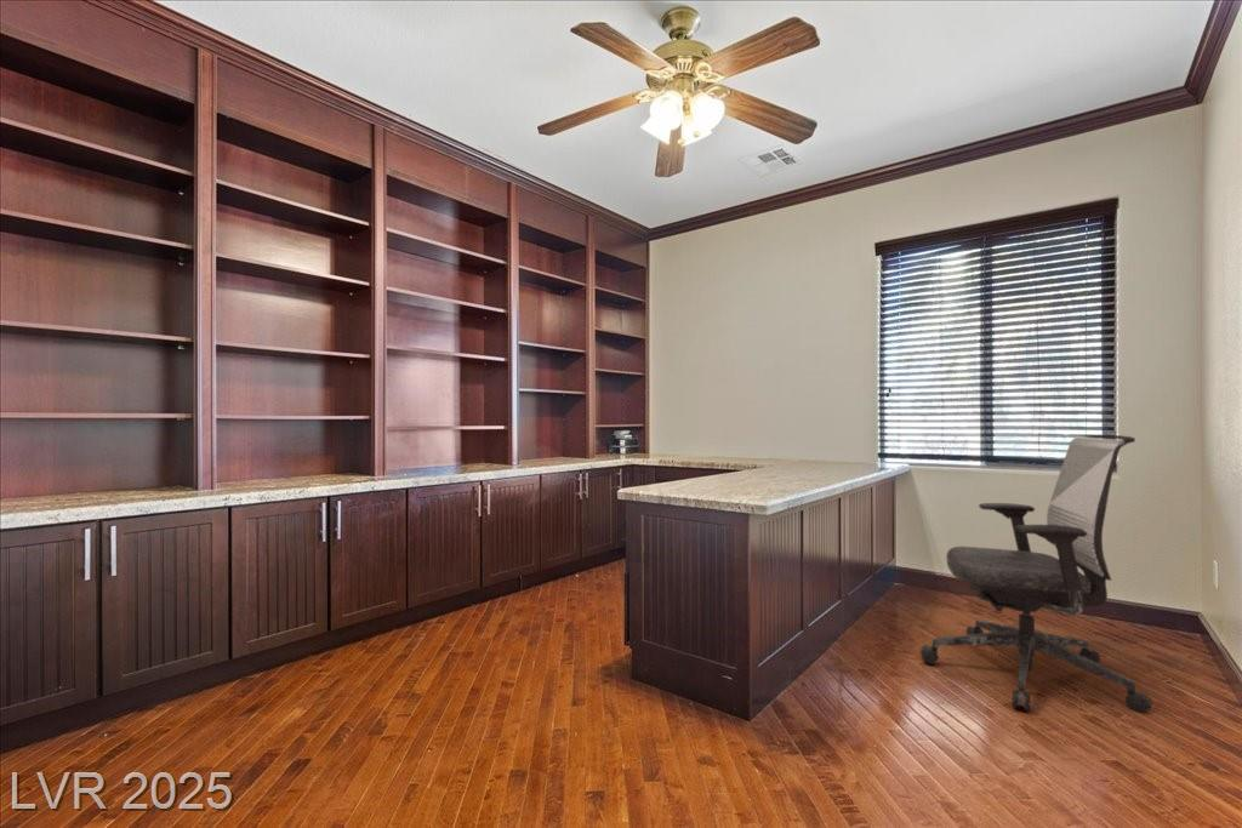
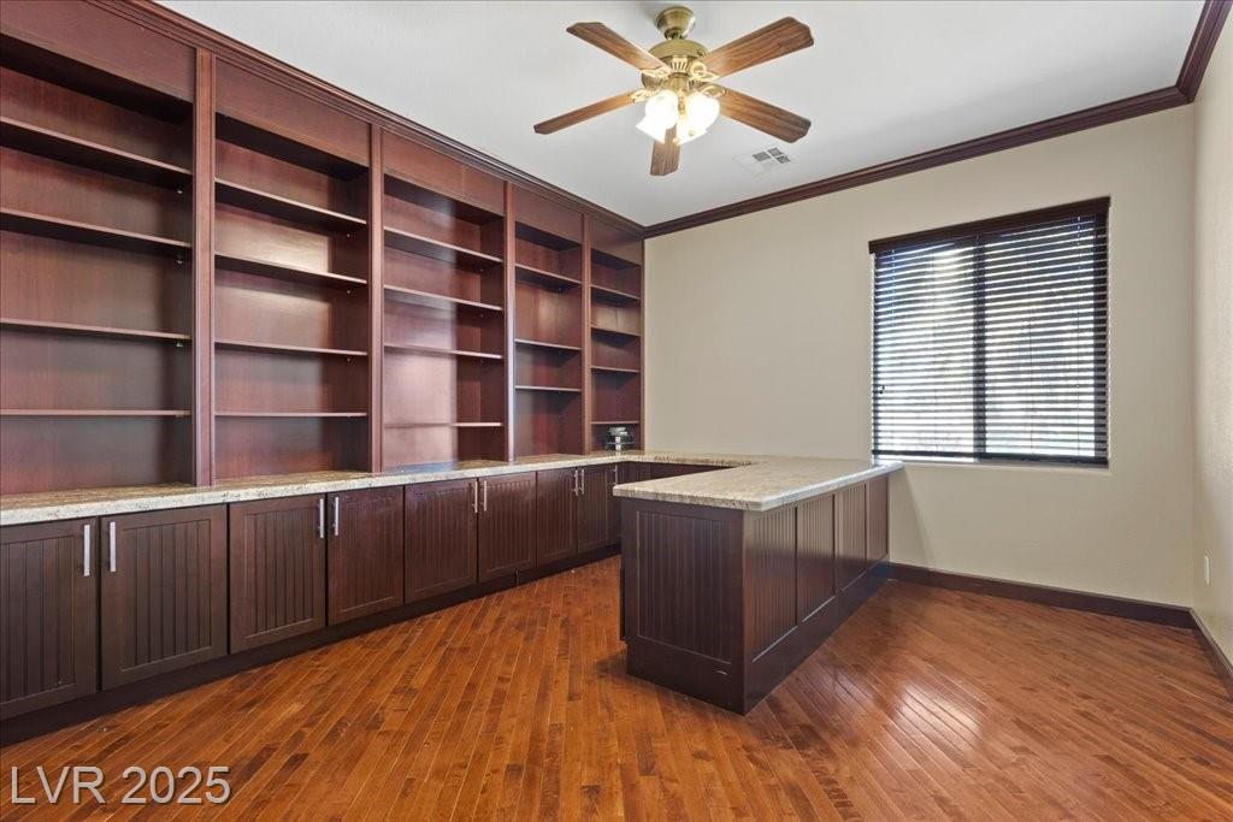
- office chair (1016, 553)
